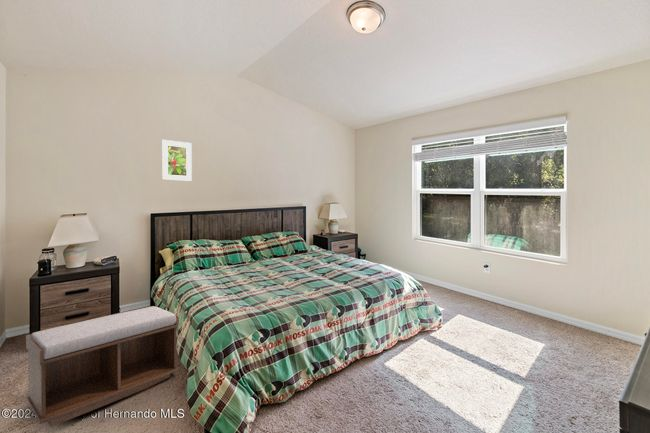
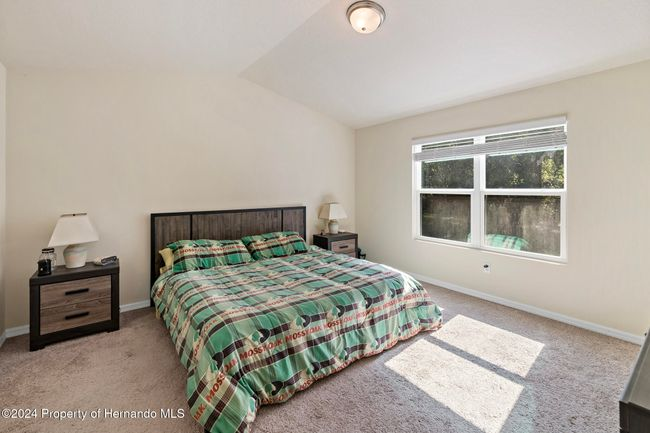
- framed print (177, 160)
- bench (109, 356)
